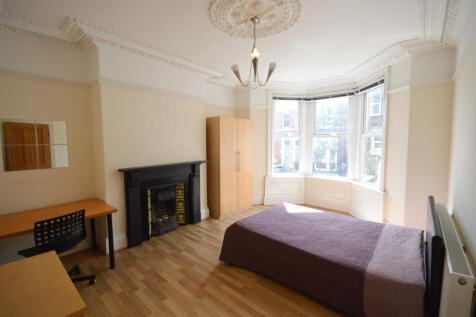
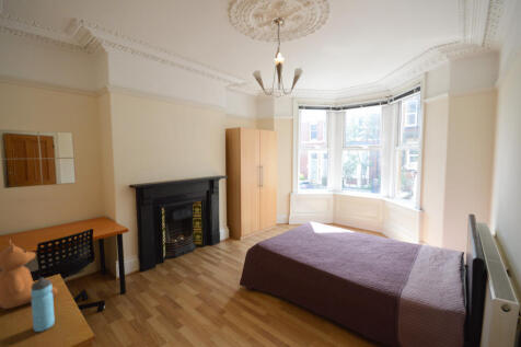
+ water bottle (42, 302)
+ teddy bear (25, 269)
